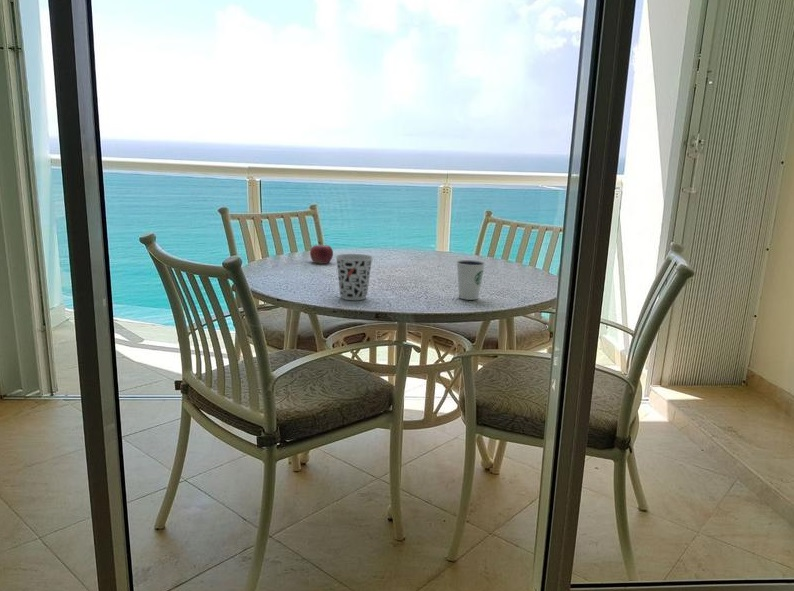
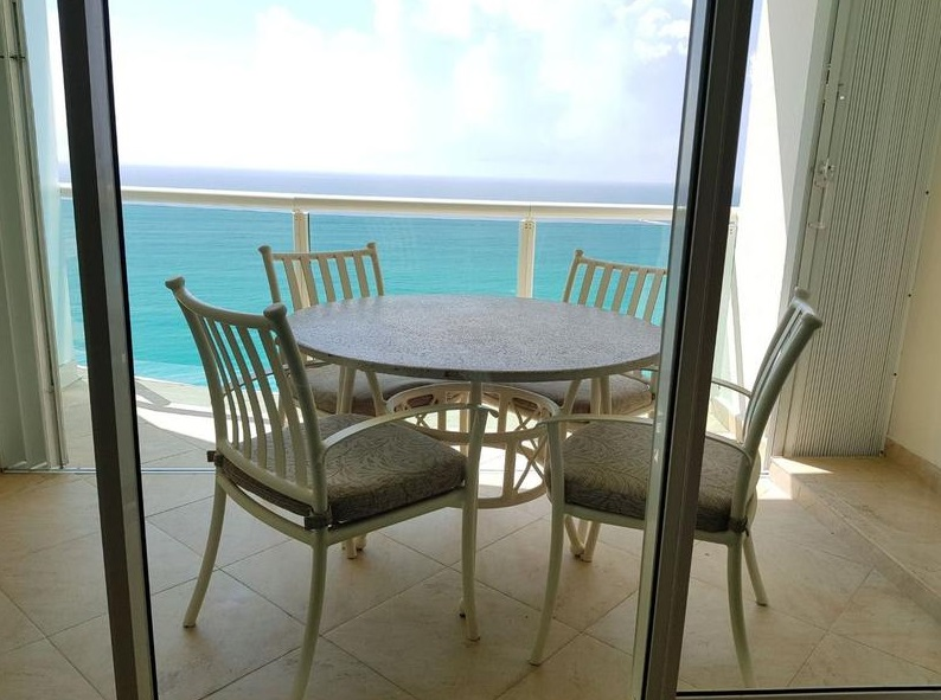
- dixie cup (469, 280)
- fruit (321, 251)
- cup (353, 277)
